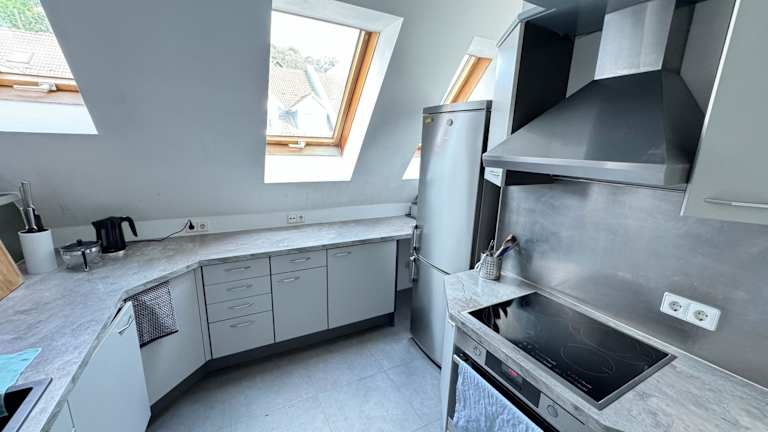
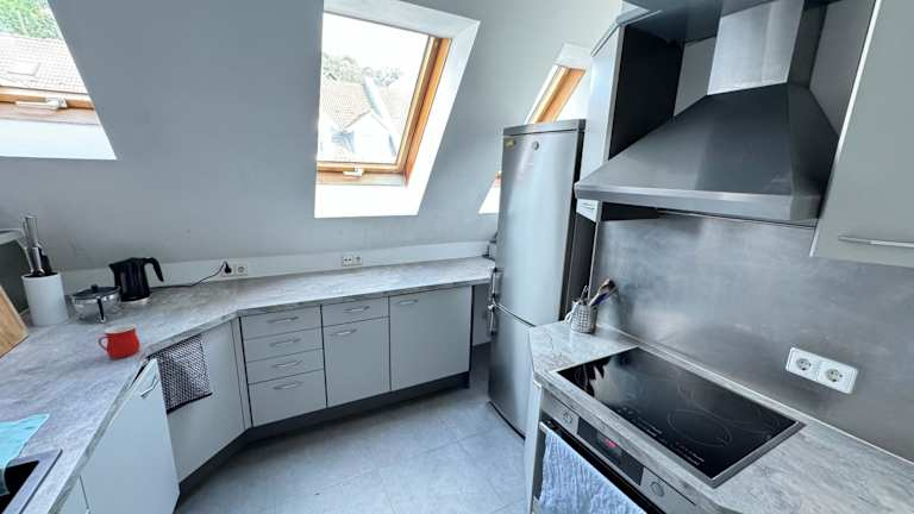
+ mug (118, 341)
